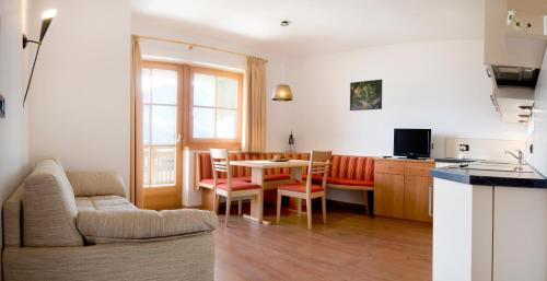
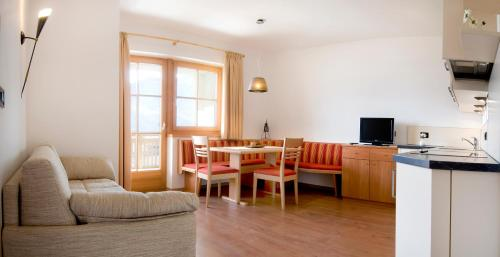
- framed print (365, 95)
